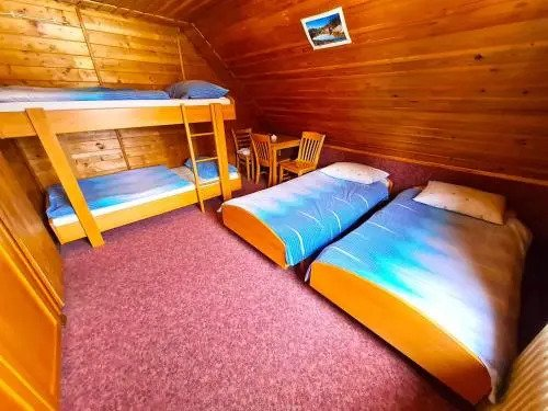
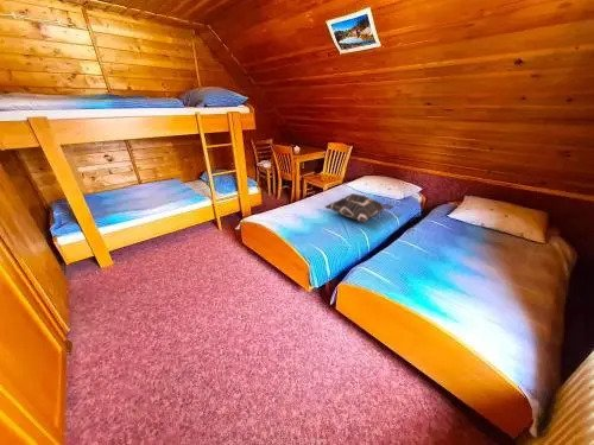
+ decorative pillow (359, 206)
